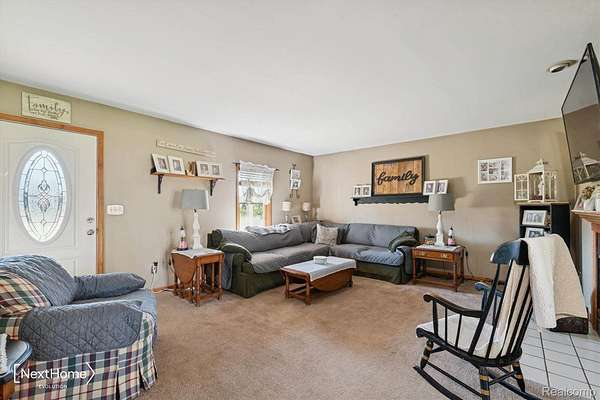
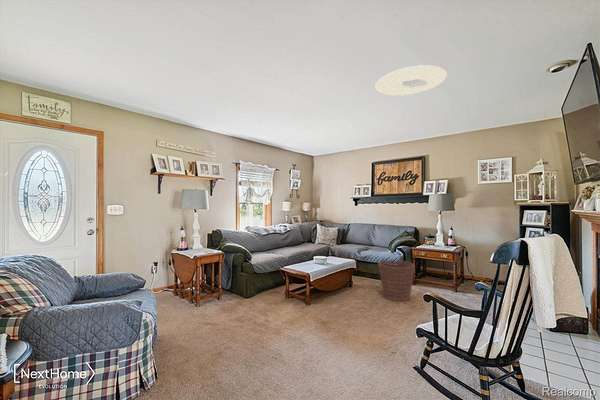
+ basket (396, 280)
+ ceiling light (409, 79)
